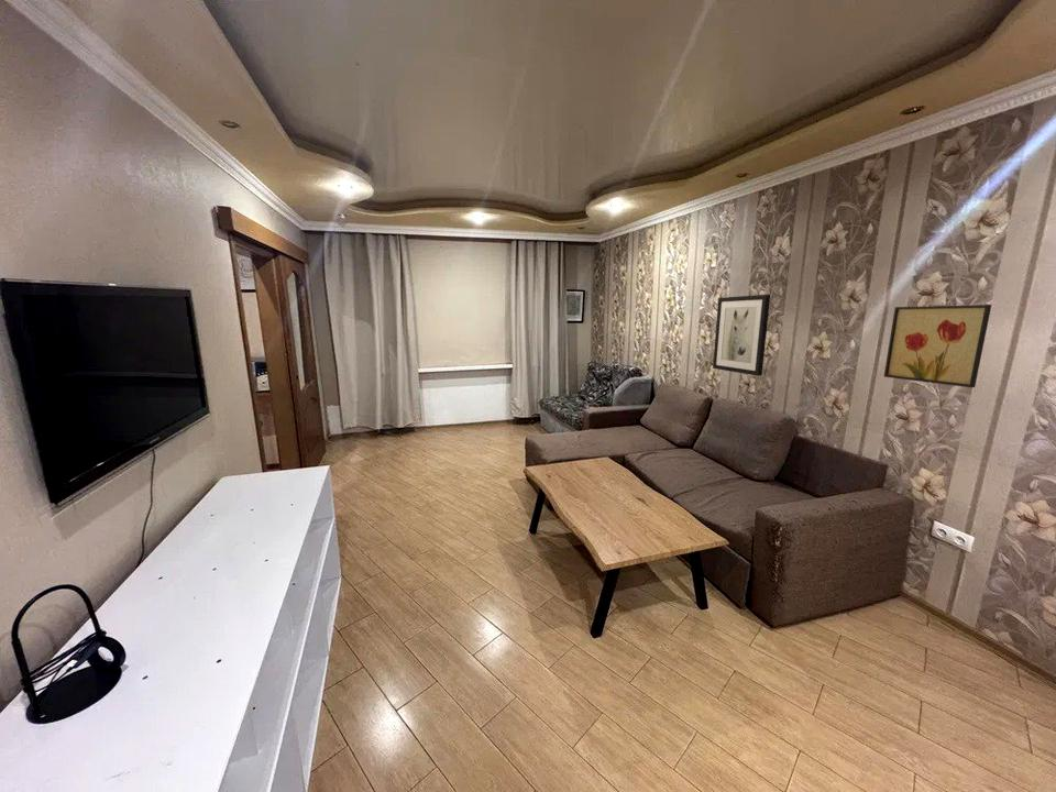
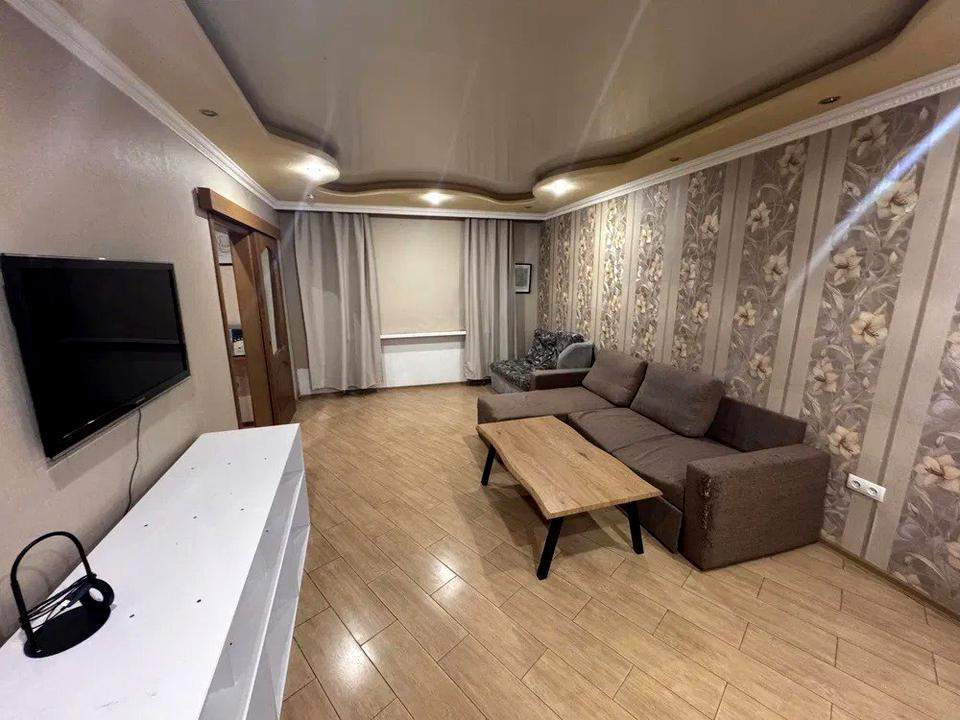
- wall art (933, 344)
- wall art (738, 334)
